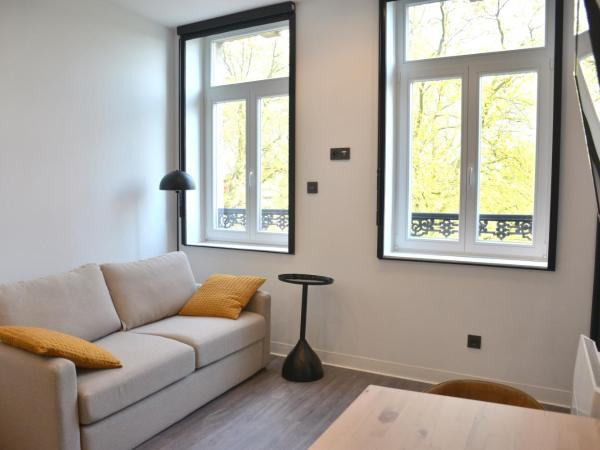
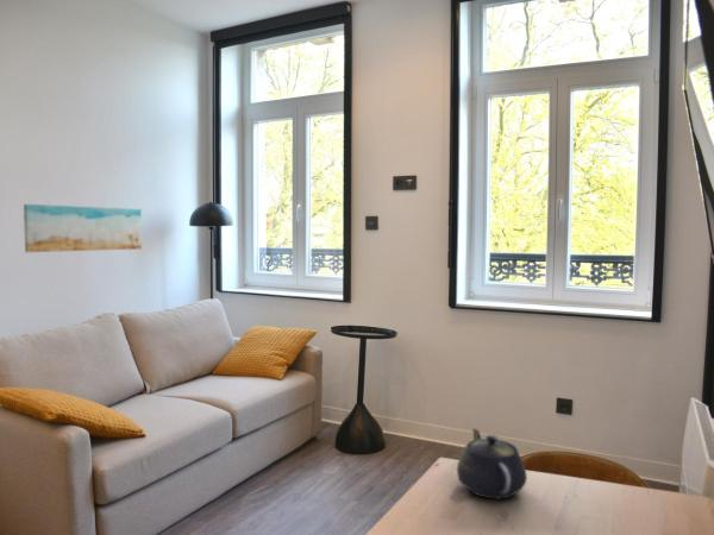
+ wall art (87, 228)
+ teapot (489, 460)
